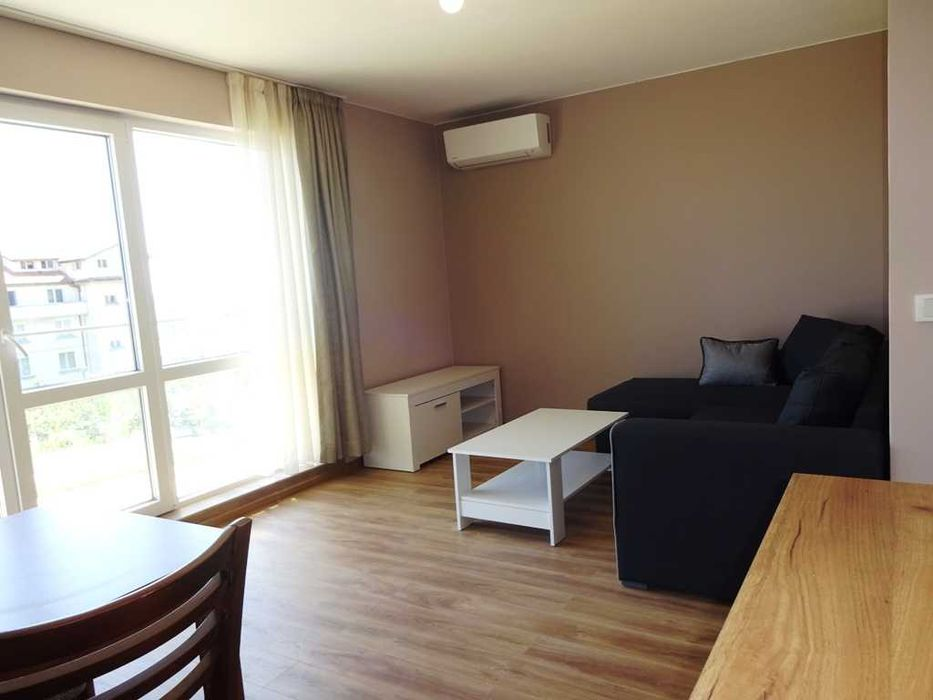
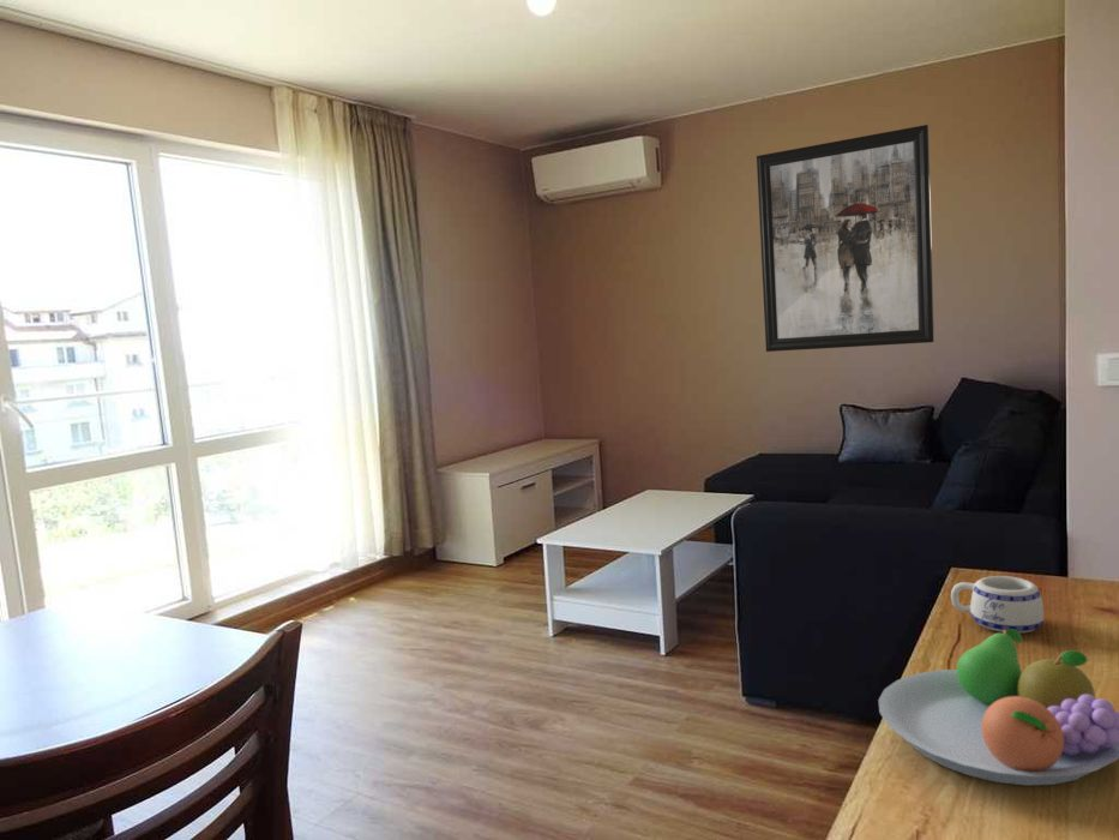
+ fruit bowl (998, 692)
+ wall art (842, 245)
+ mug (995, 601)
